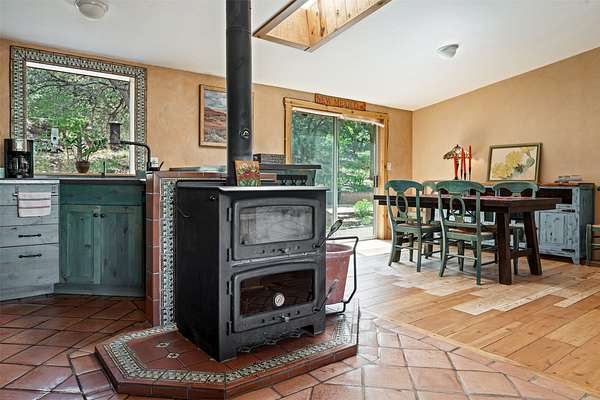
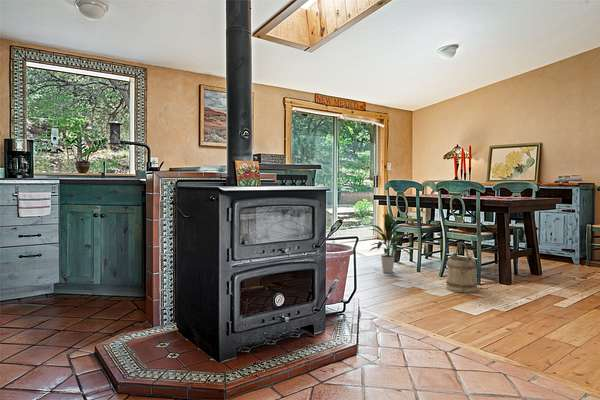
+ indoor plant (390, 243)
+ bucket (461, 265)
